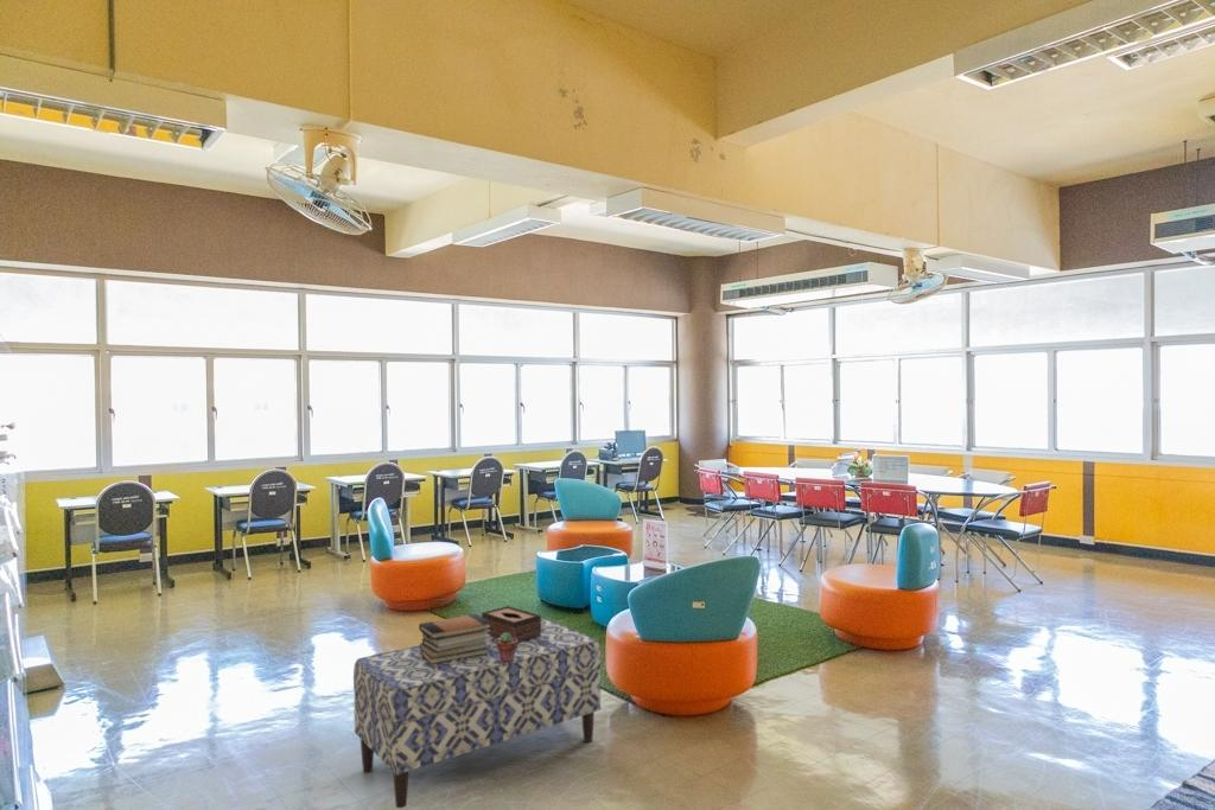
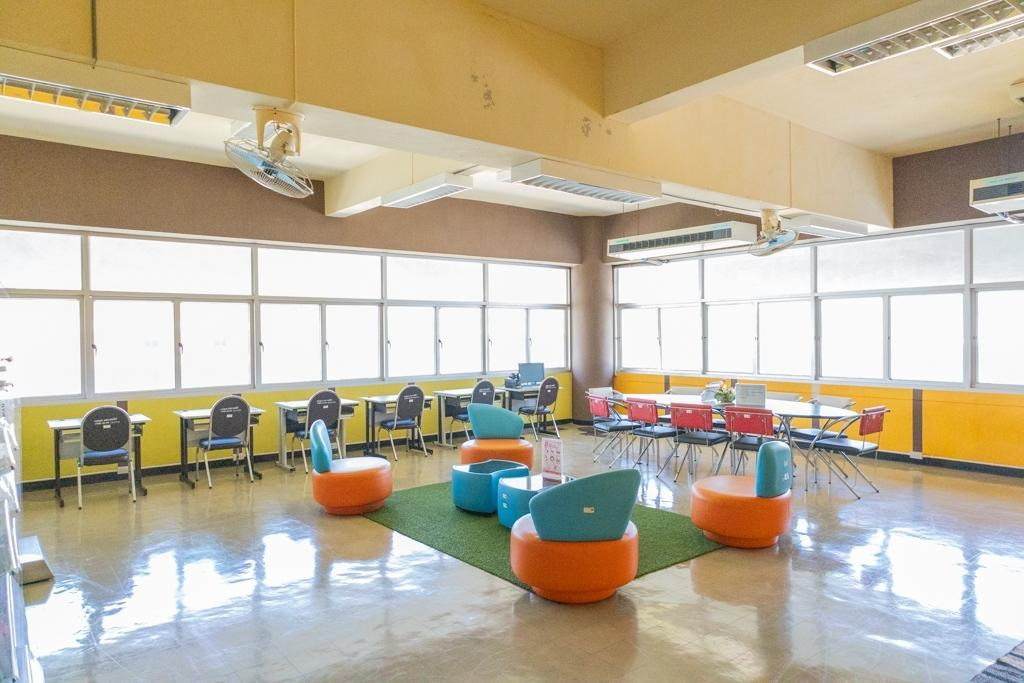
- potted succulent (505, 645)
- book stack (454, 638)
- tissue box (510, 624)
- bench (481, 701)
